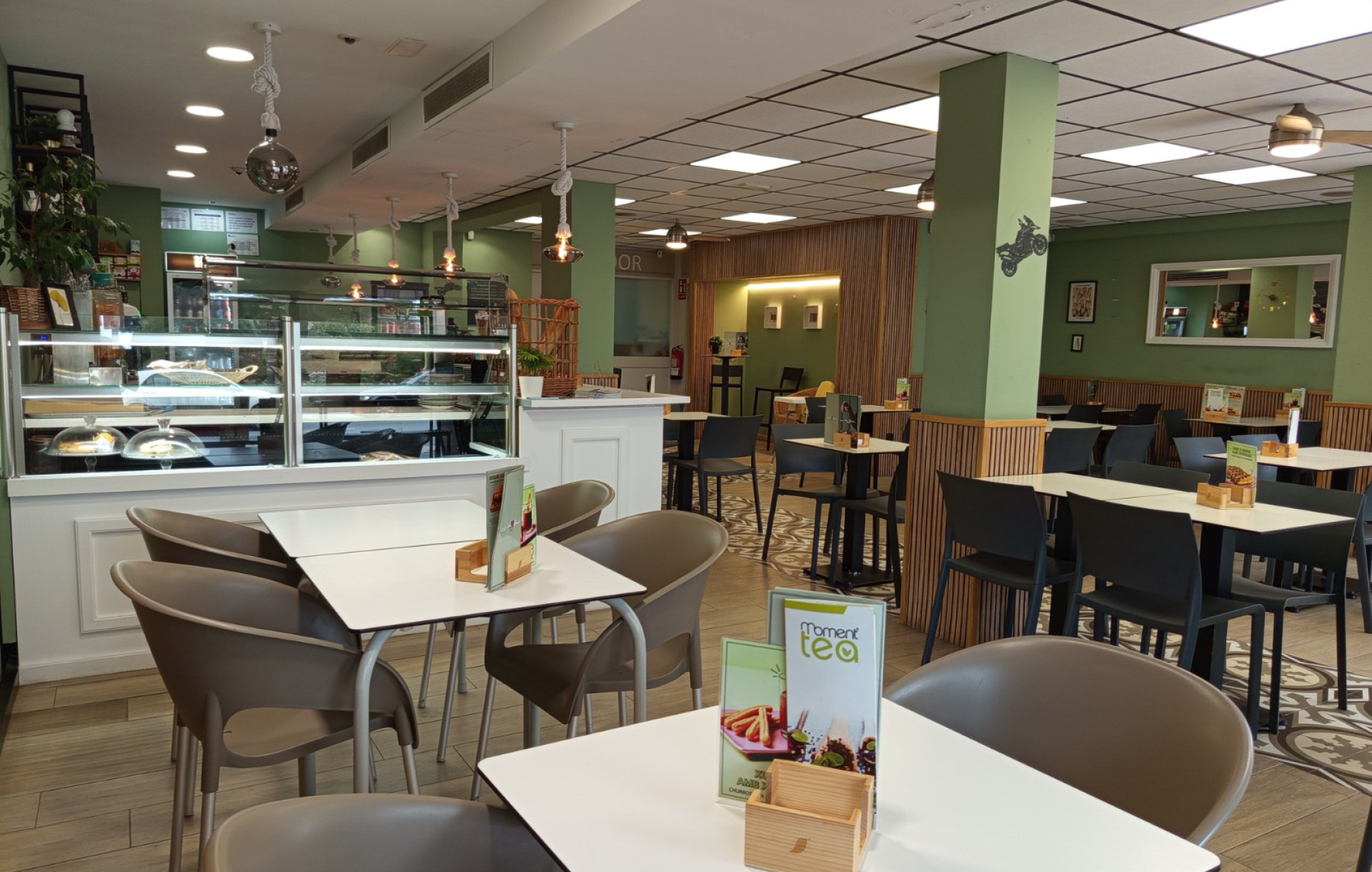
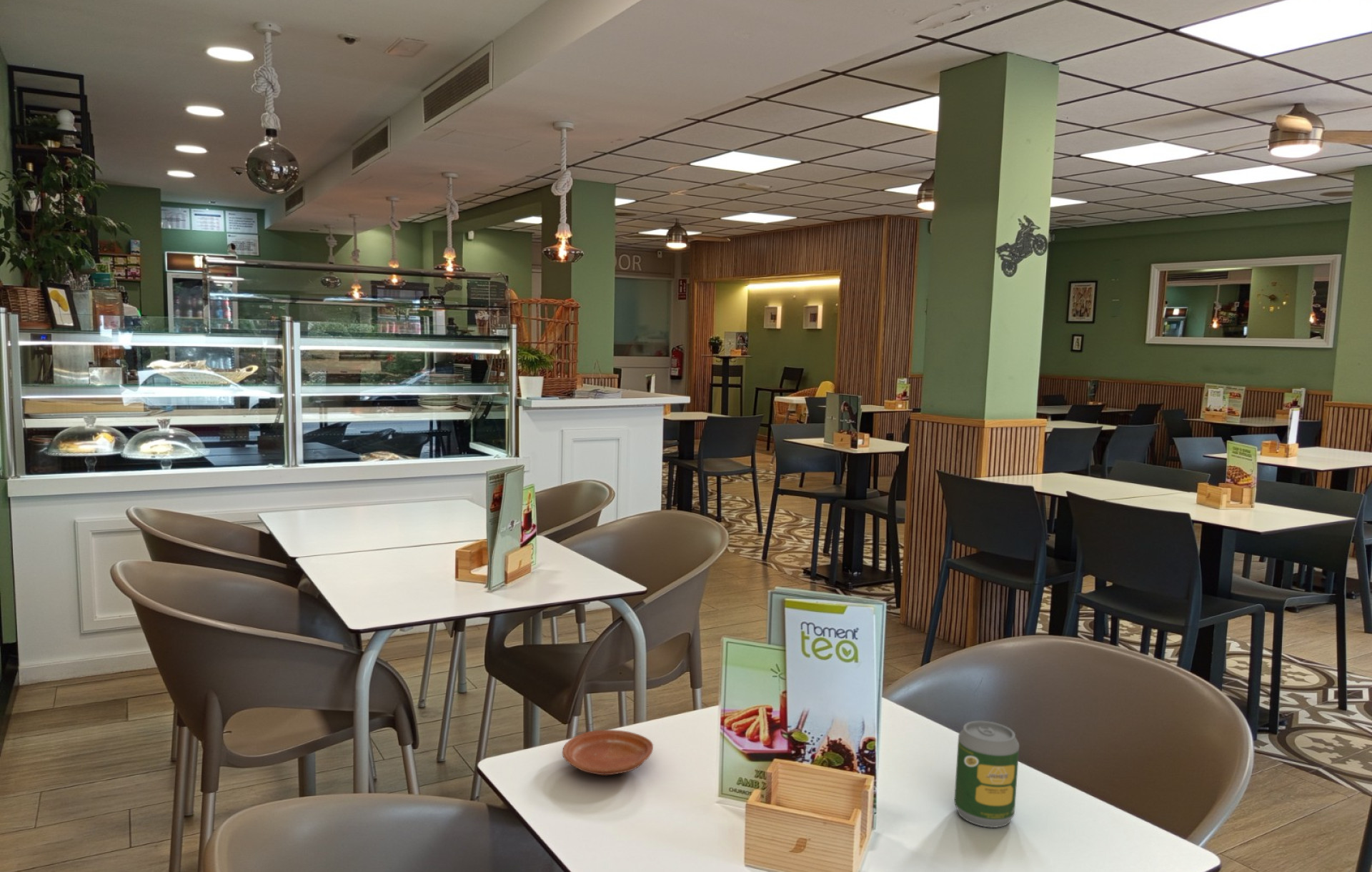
+ plate (607, 756)
+ soda can (986, 773)
